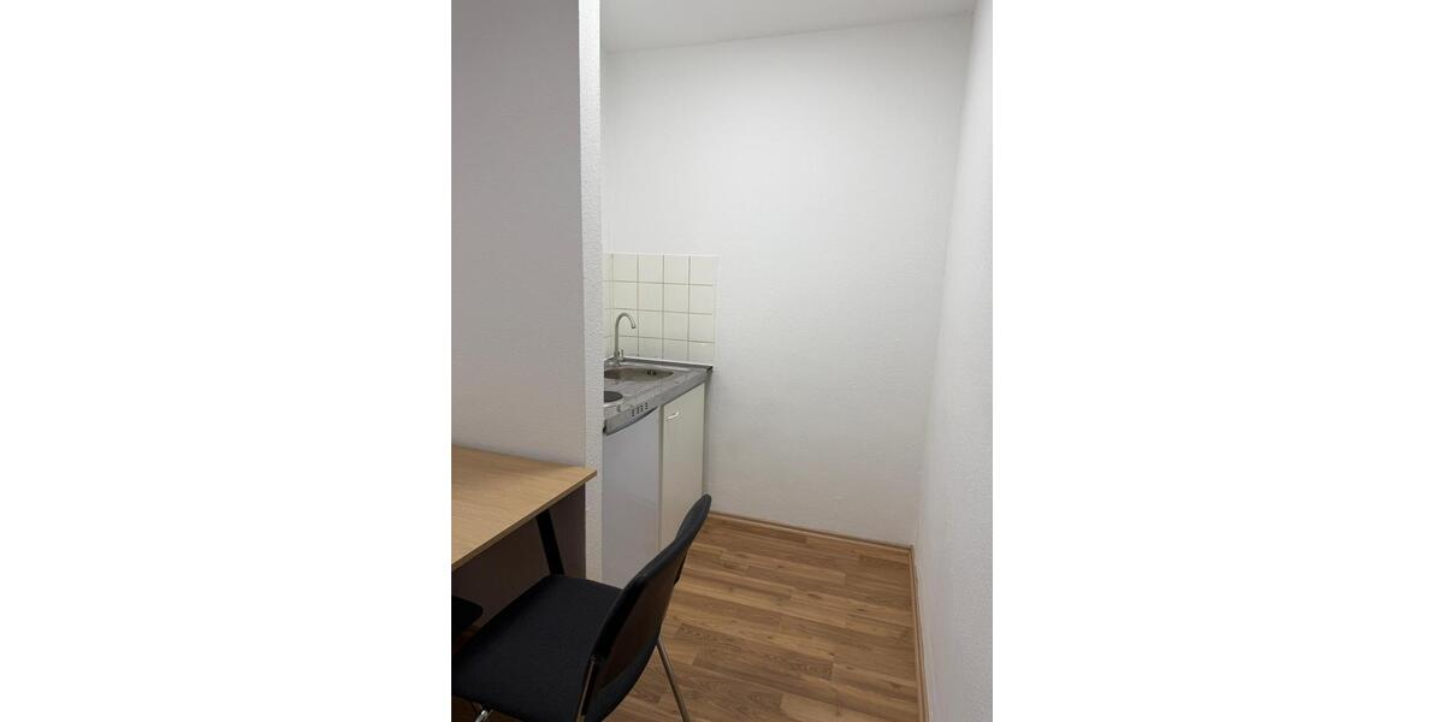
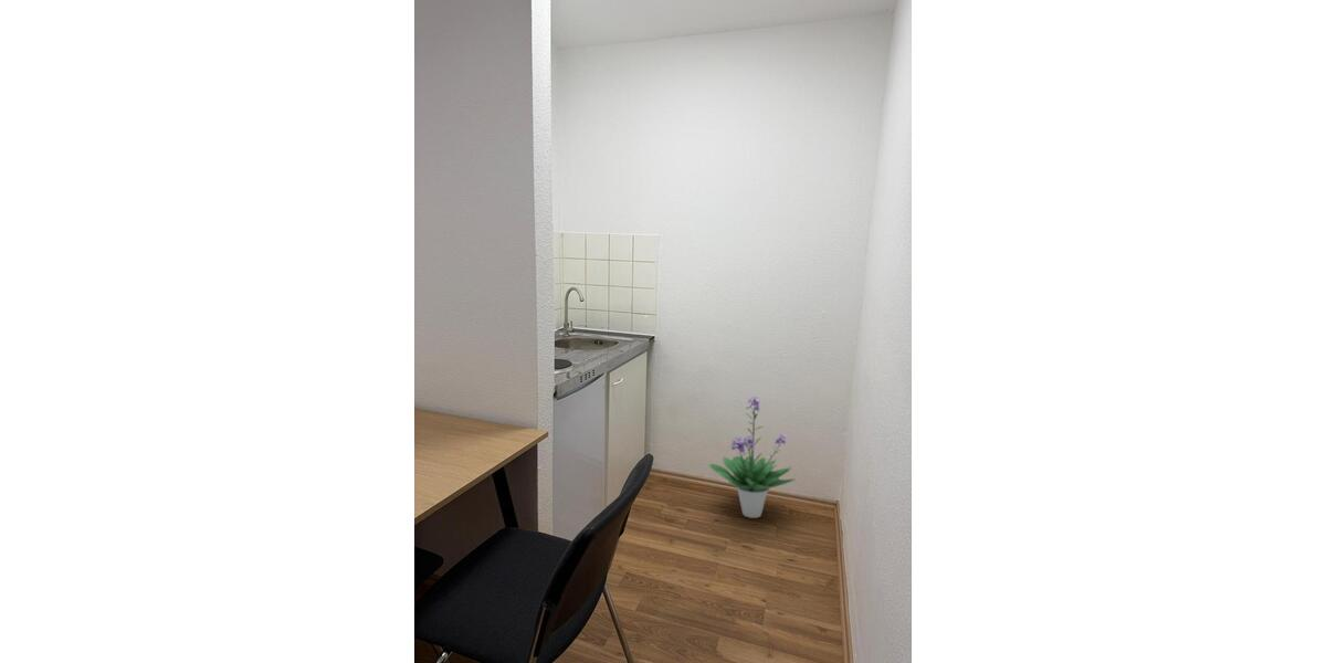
+ potted plant (751, 456)
